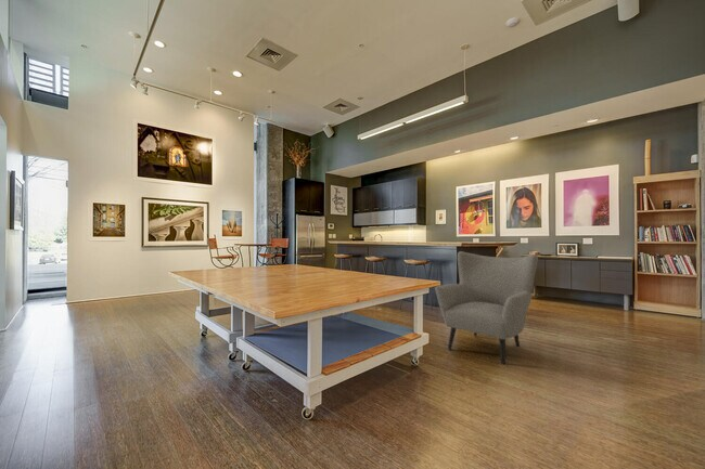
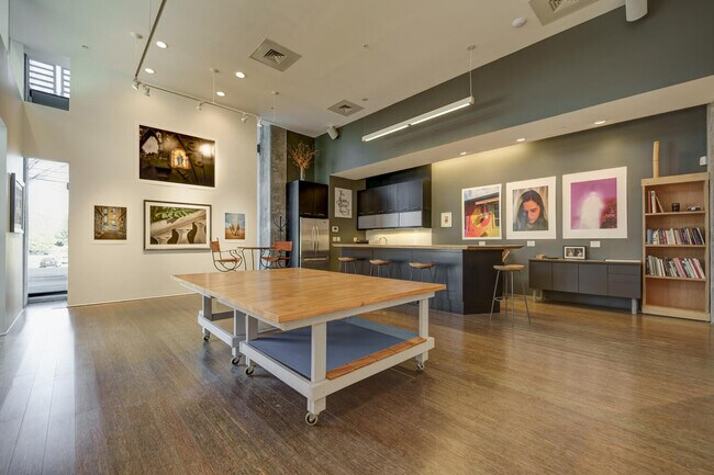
- chair (488, 299)
